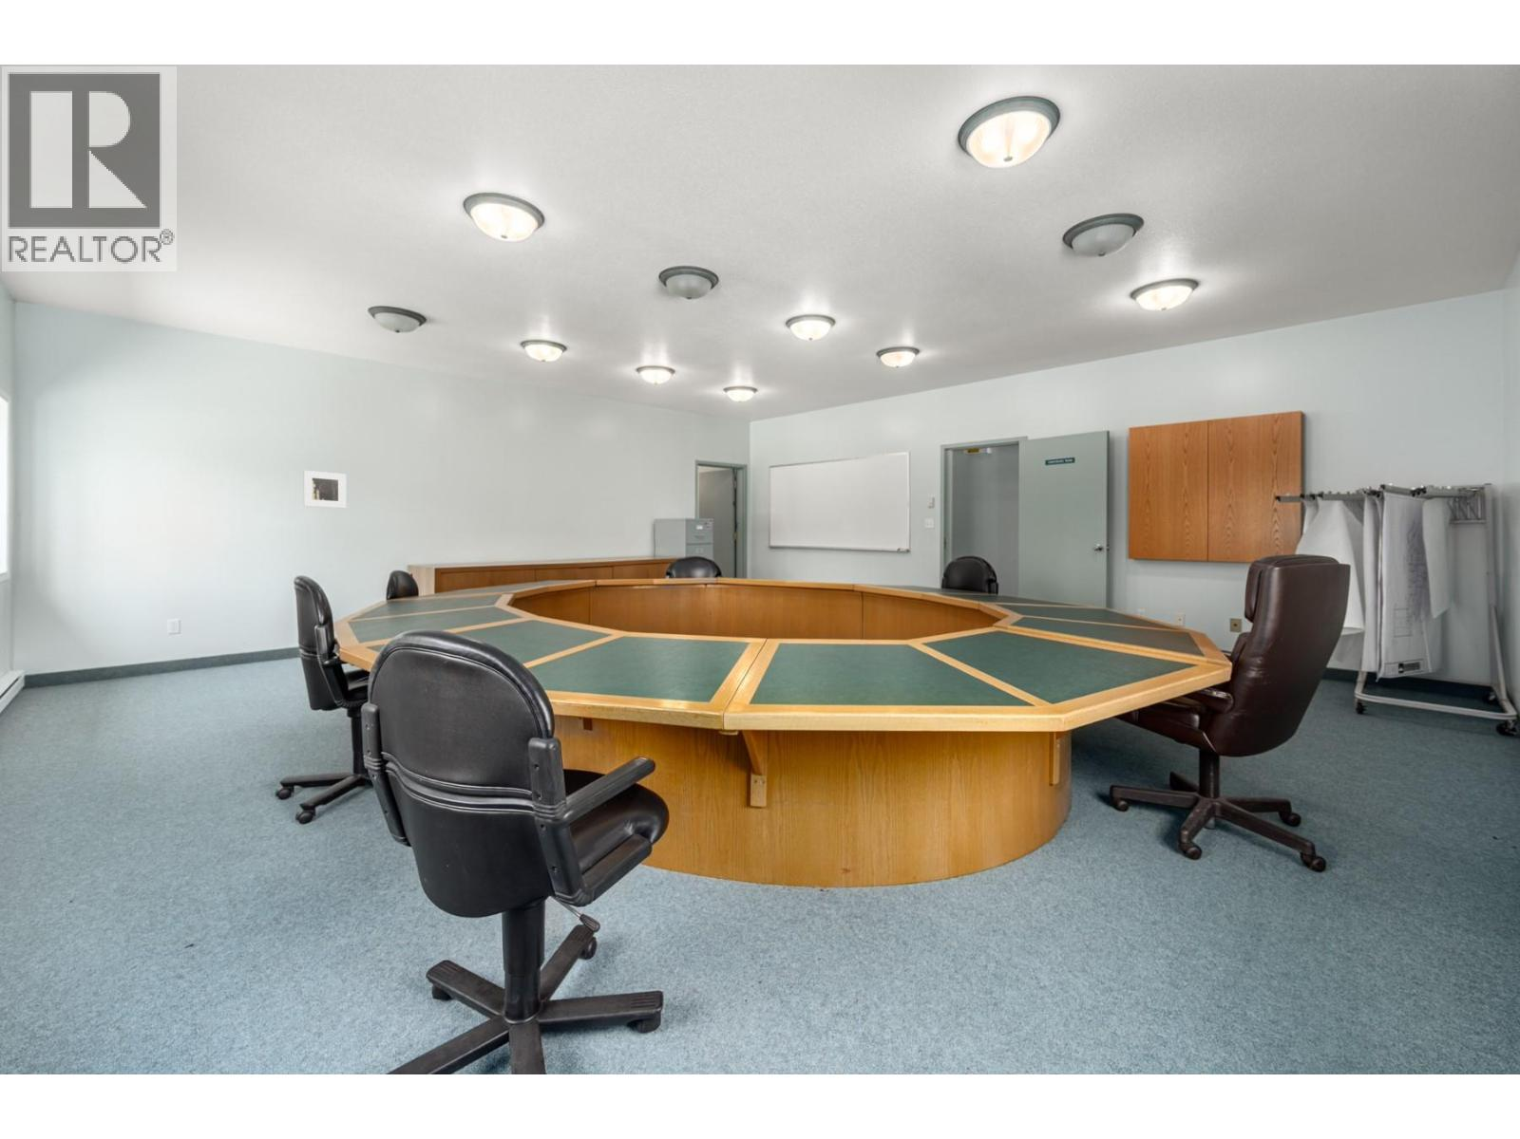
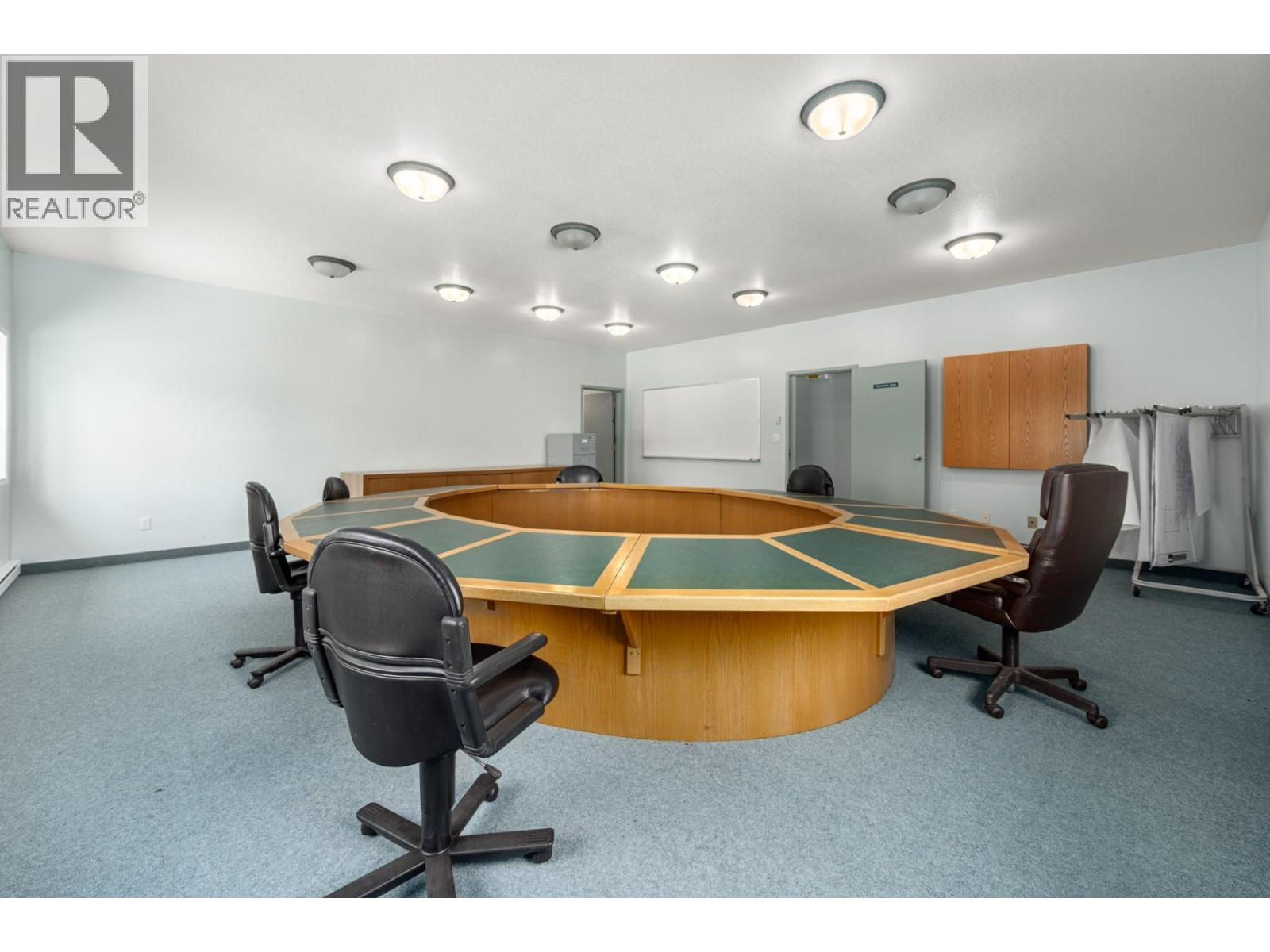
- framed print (324, 489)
